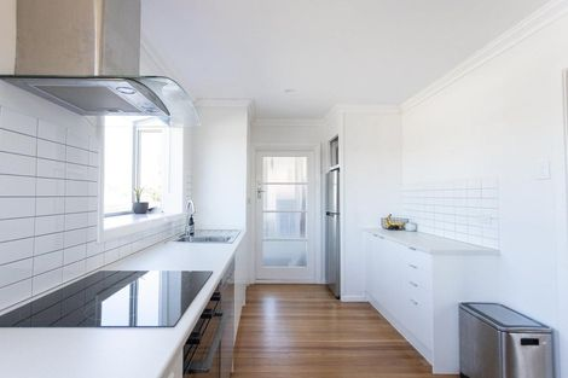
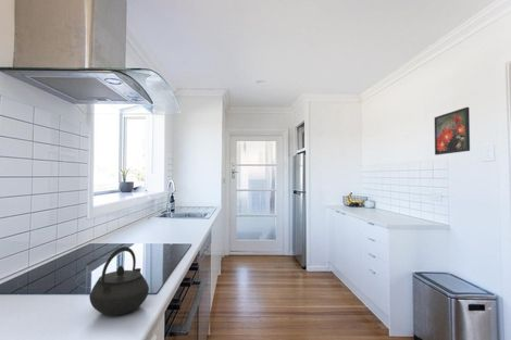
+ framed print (450, 133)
+ kettle (123, 276)
